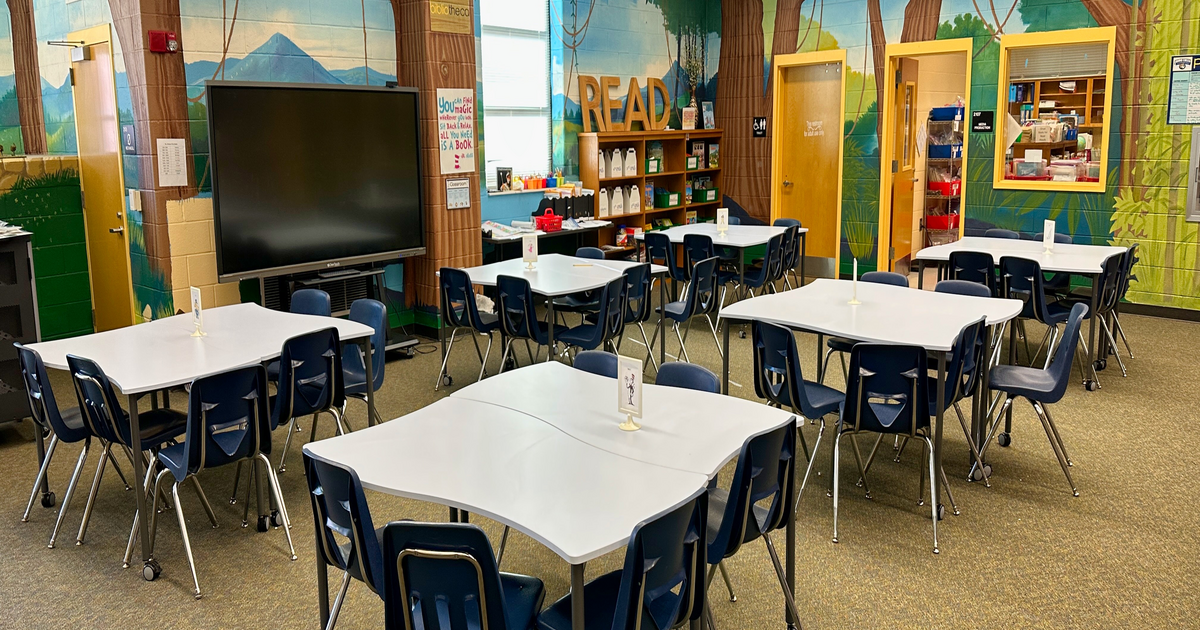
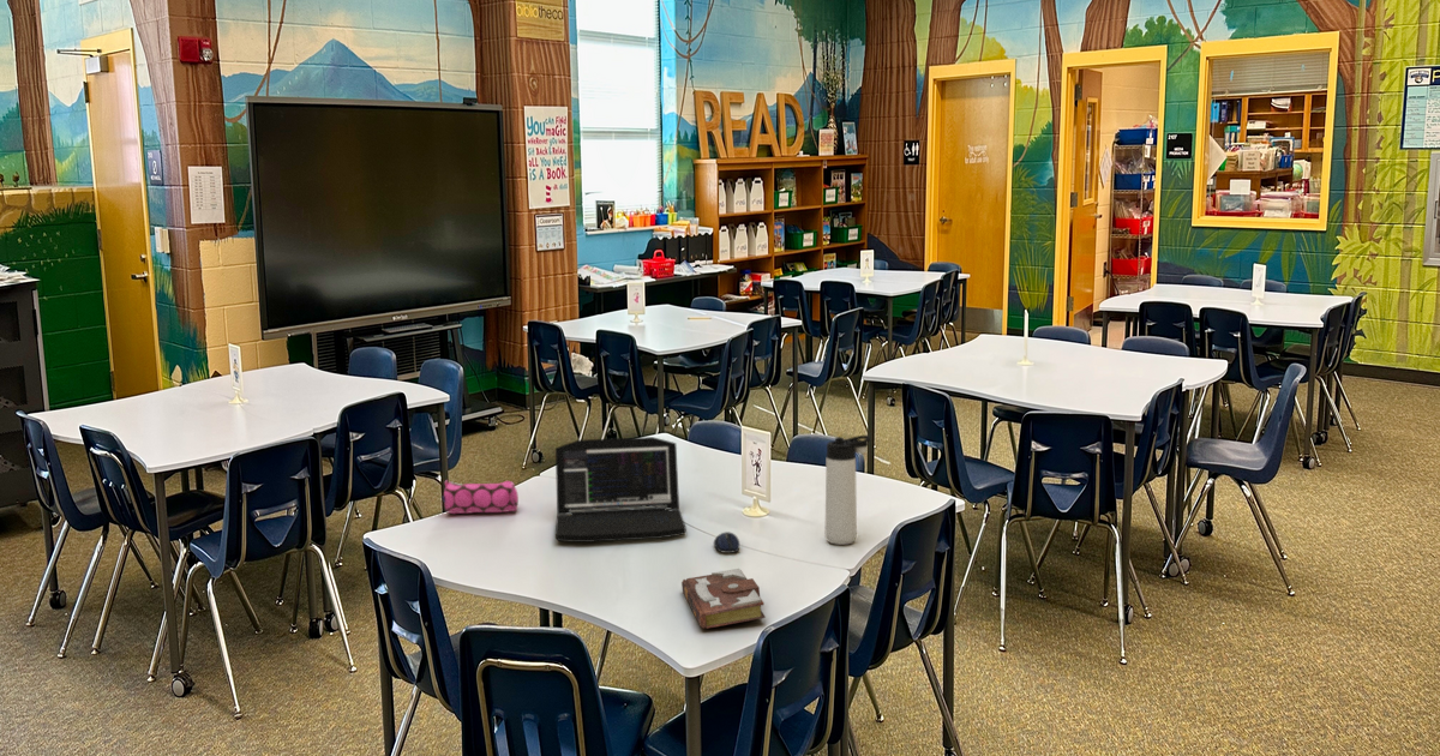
+ thermos bottle (847, 488)
+ book (724, 595)
+ pencil case (480, 496)
+ computer mouse (726, 540)
+ laptop (618, 487)
